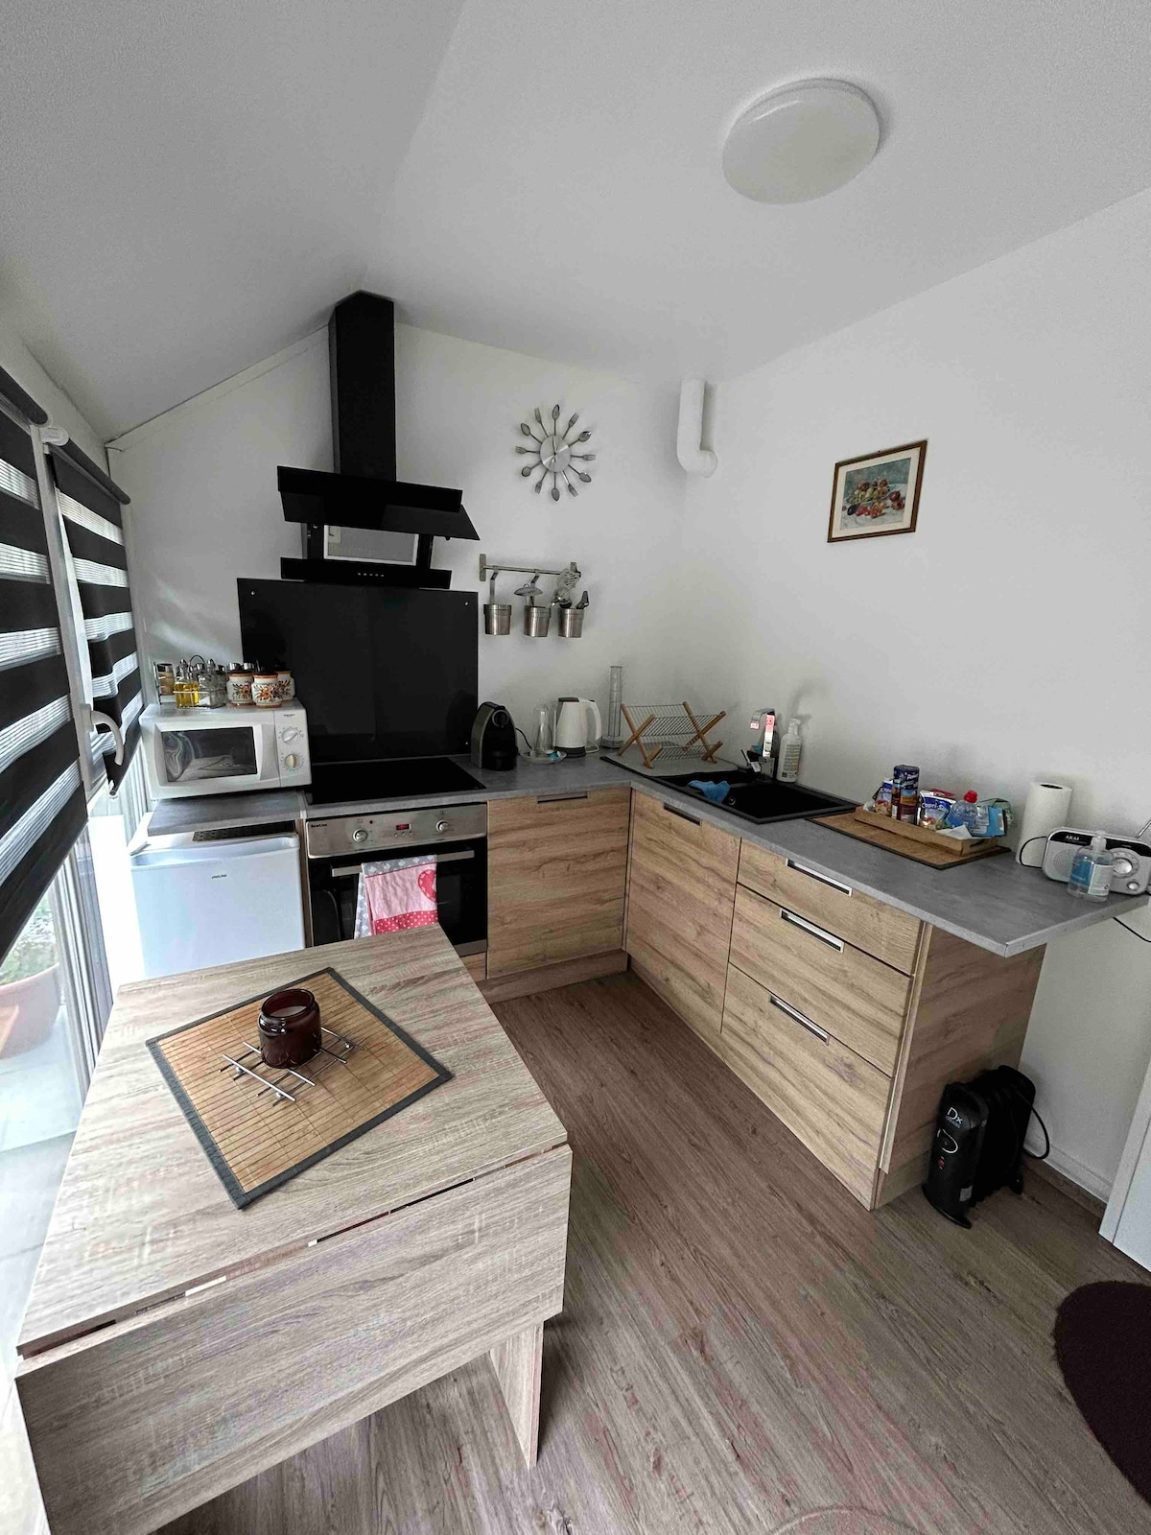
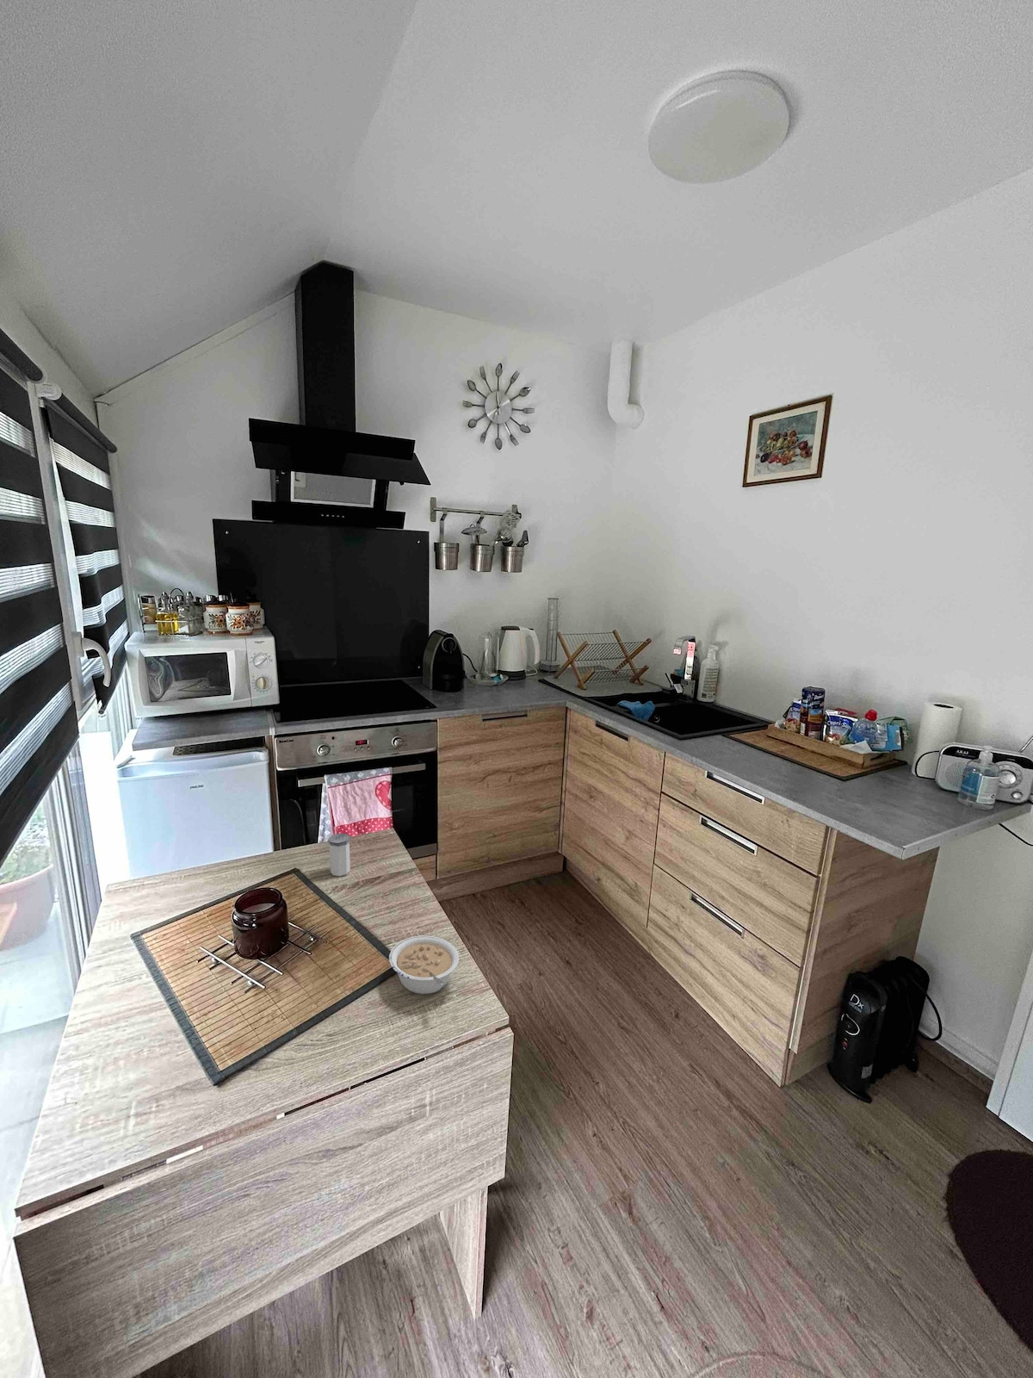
+ salt shaker (340, 854)
+ legume (426, 966)
